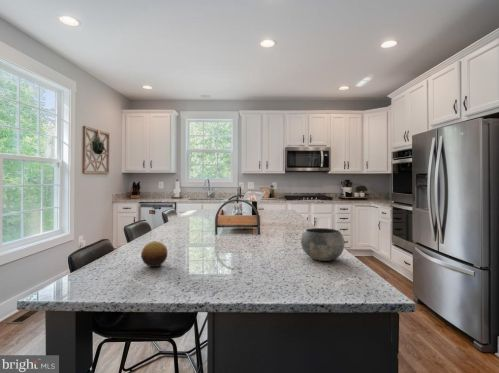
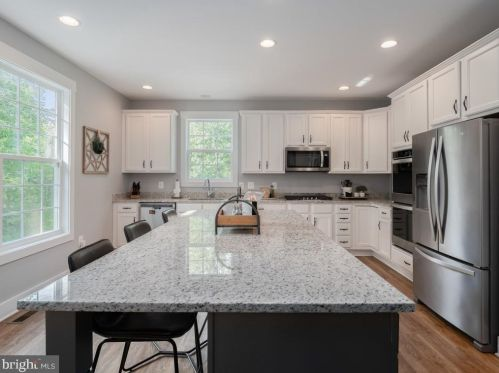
- bowl (322, 244)
- fruit (154, 253)
